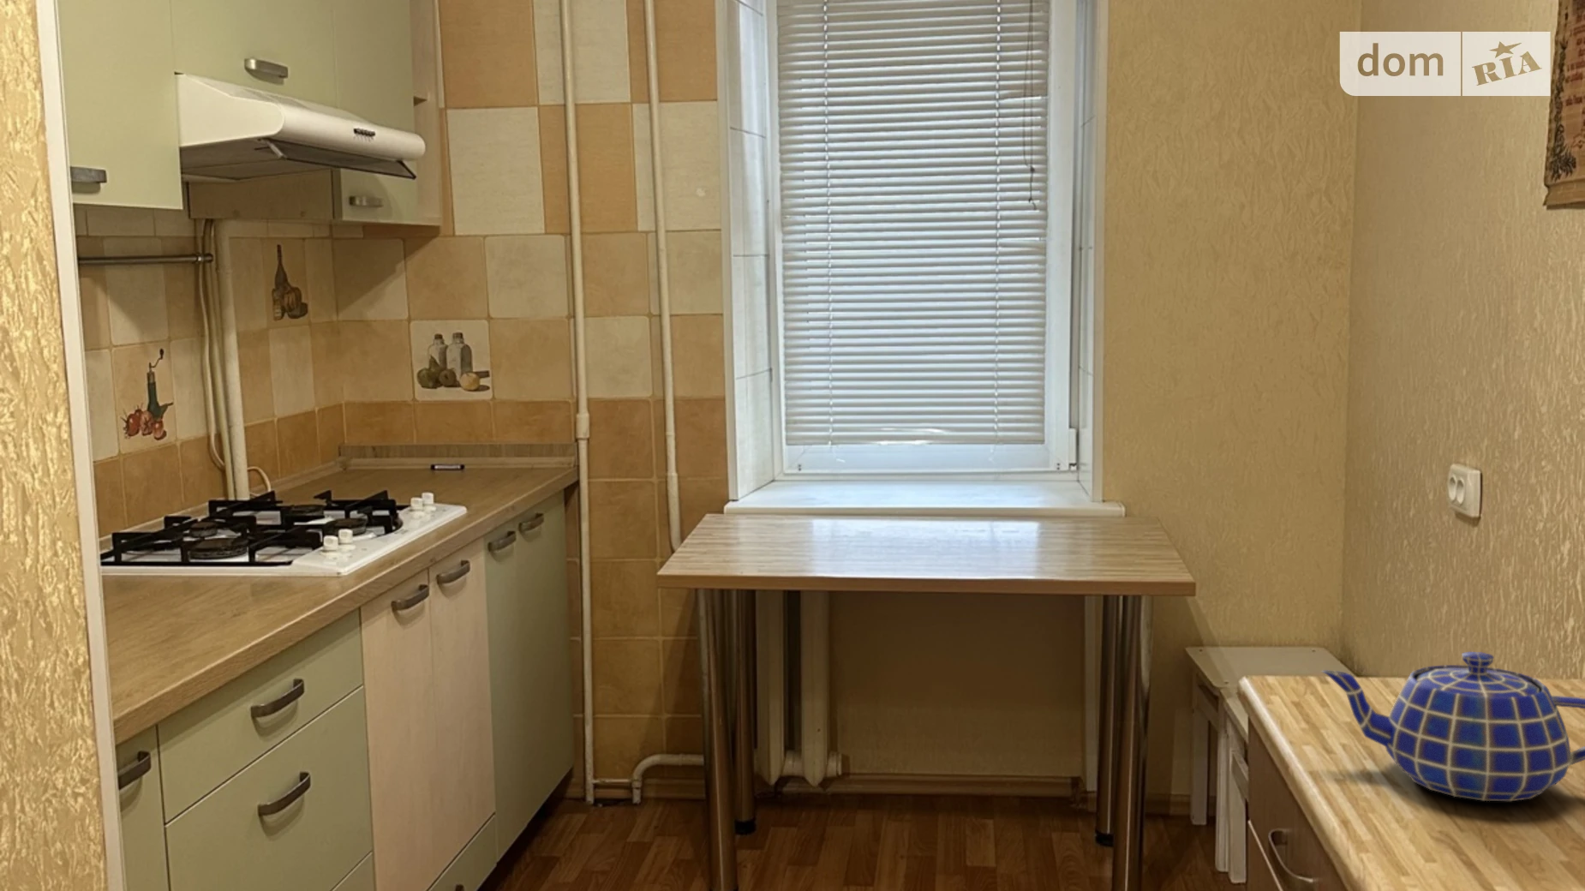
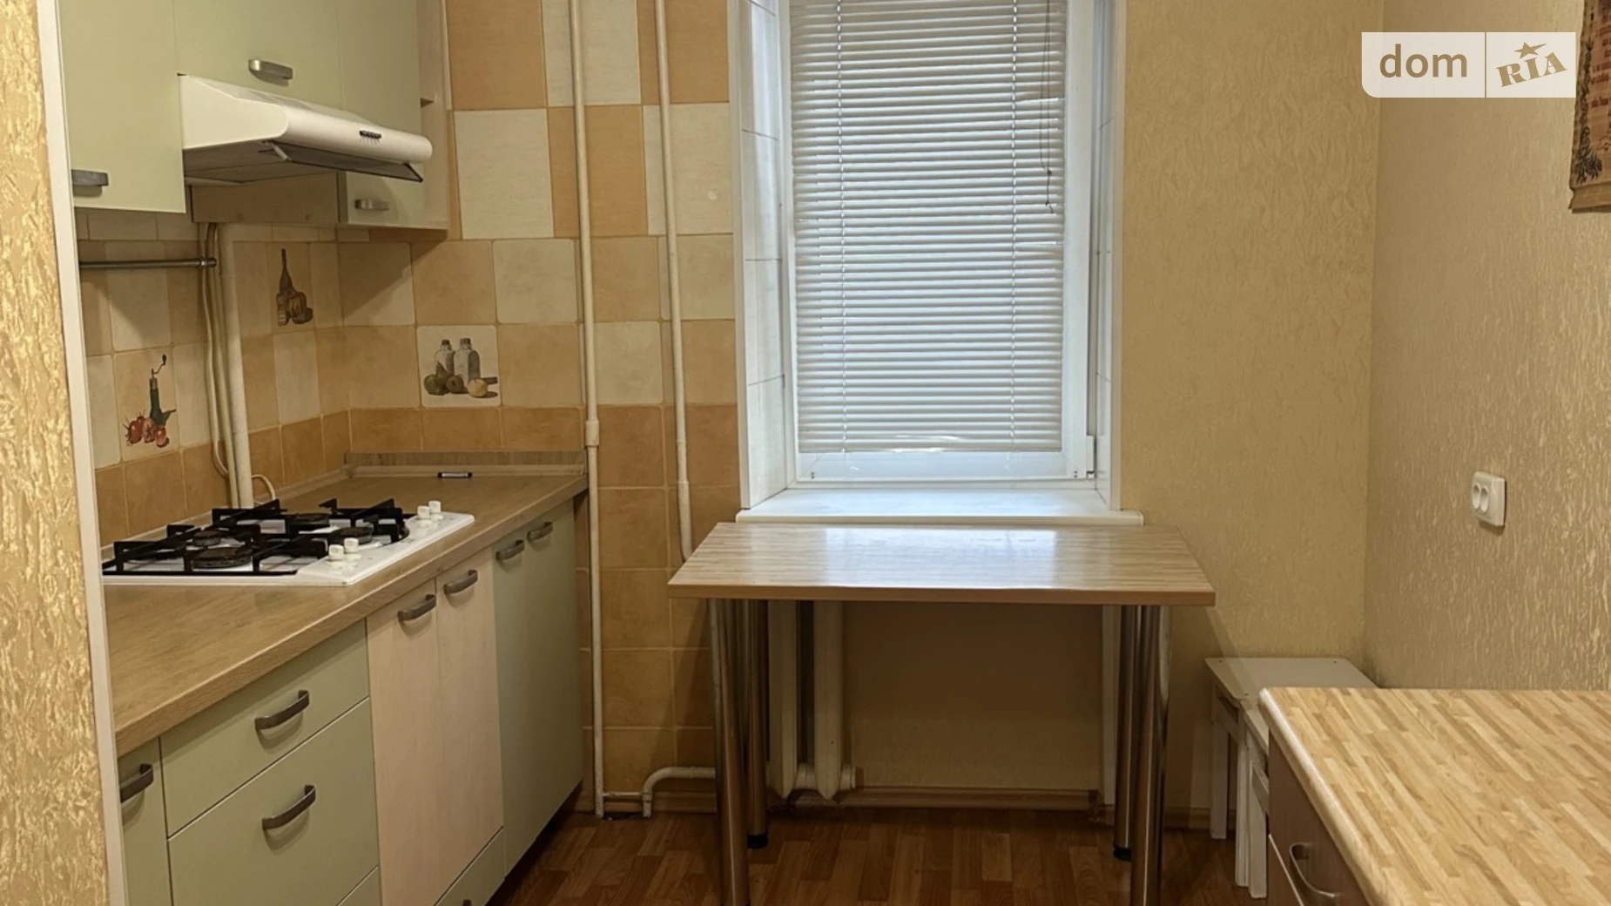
- teapot (1465, 717)
